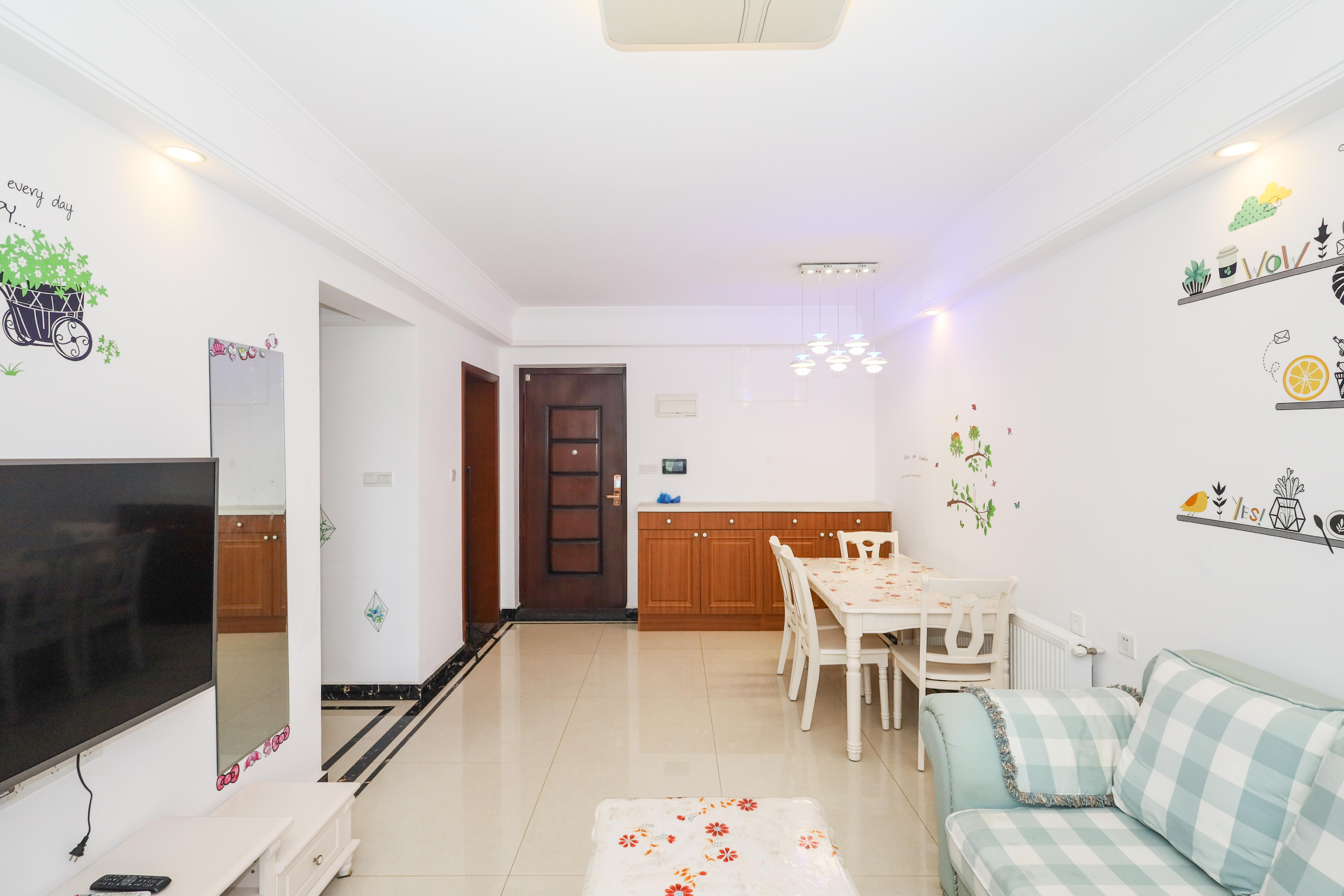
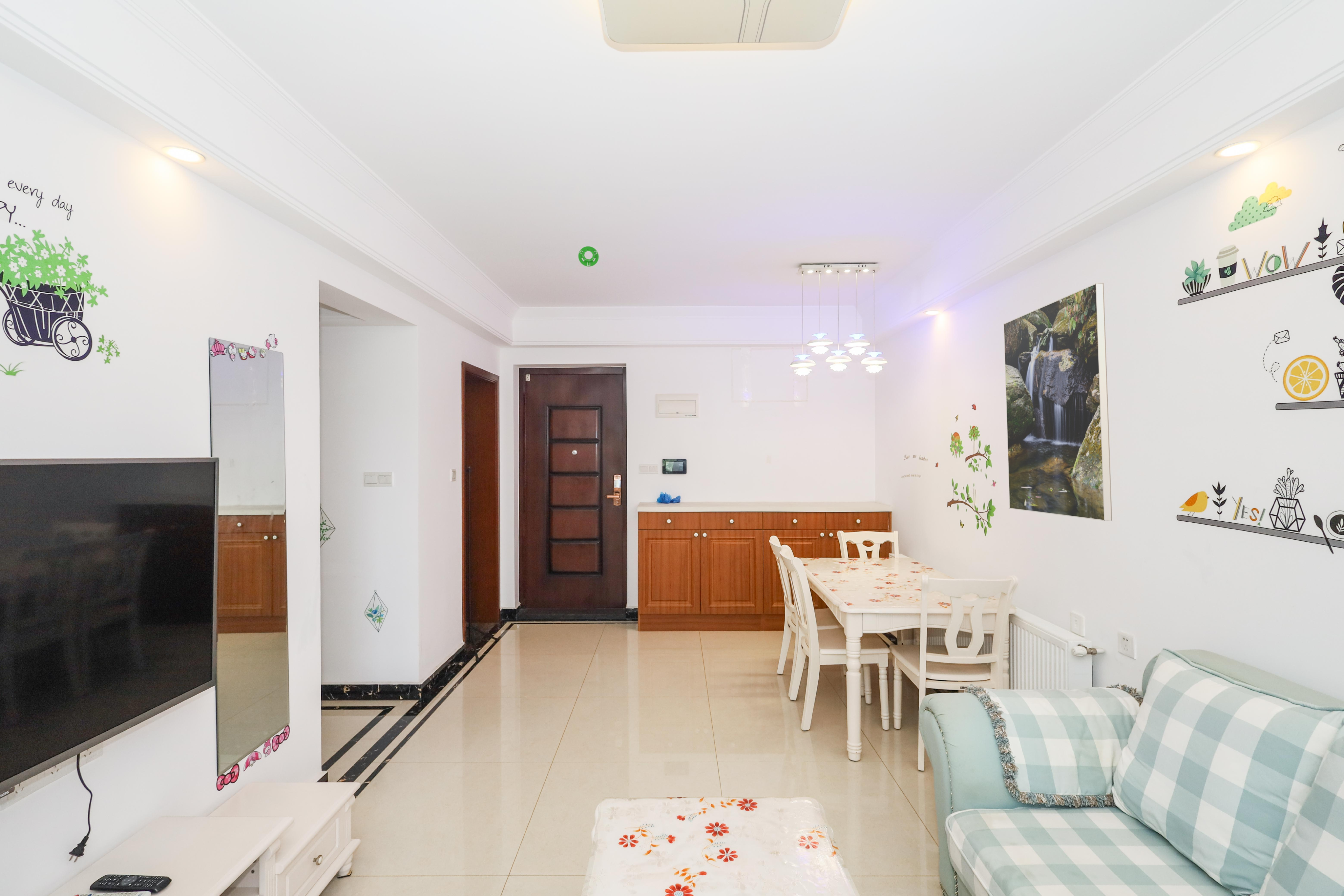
+ smoke detector (587, 259)
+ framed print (1051, 409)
